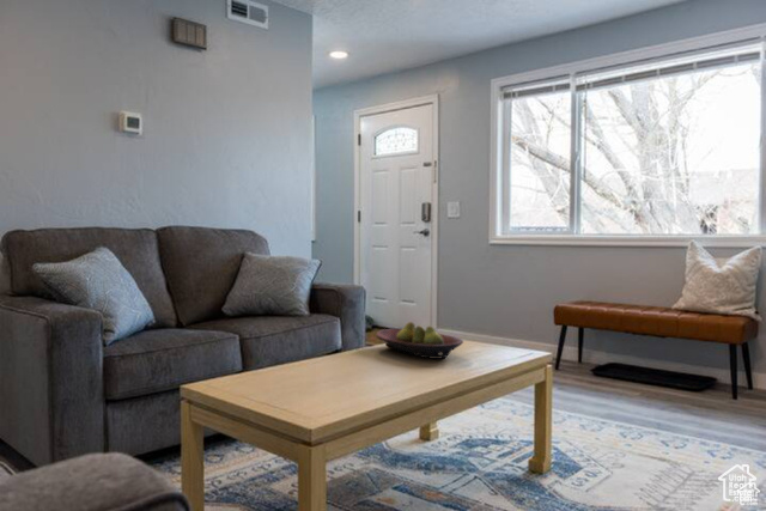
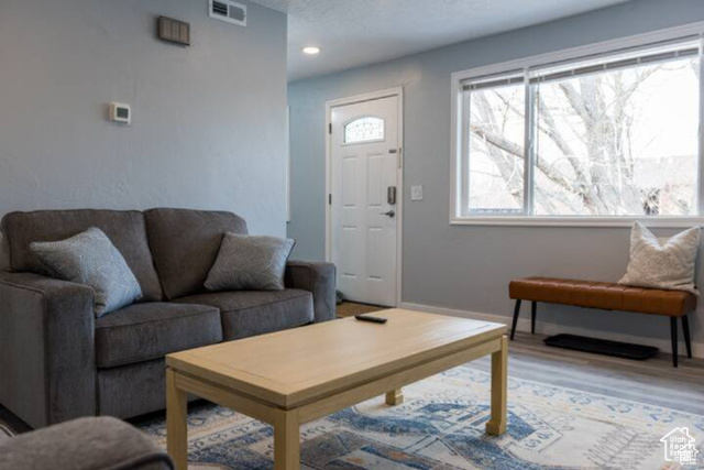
- fruit bowl (418, 337)
